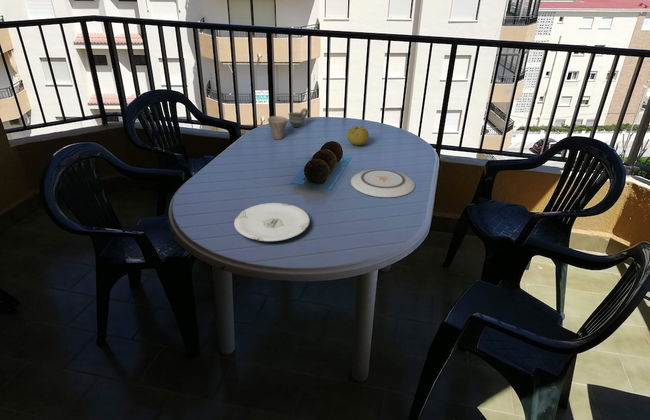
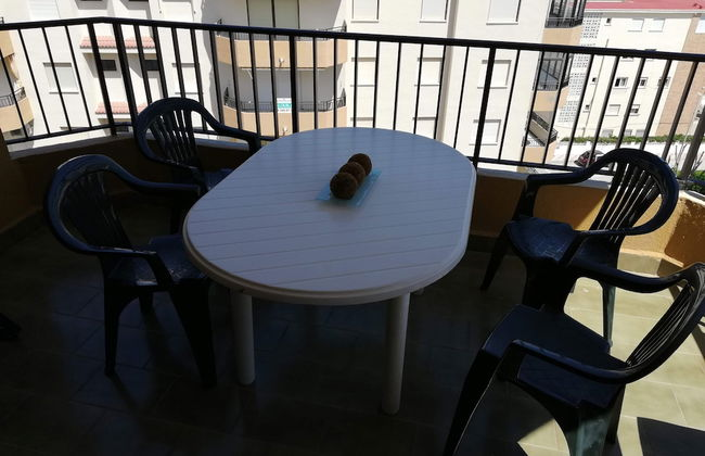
- cup (298, 118)
- plate (382, 180)
- fruit (358, 135)
- cup (278, 128)
- plate (272, 222)
